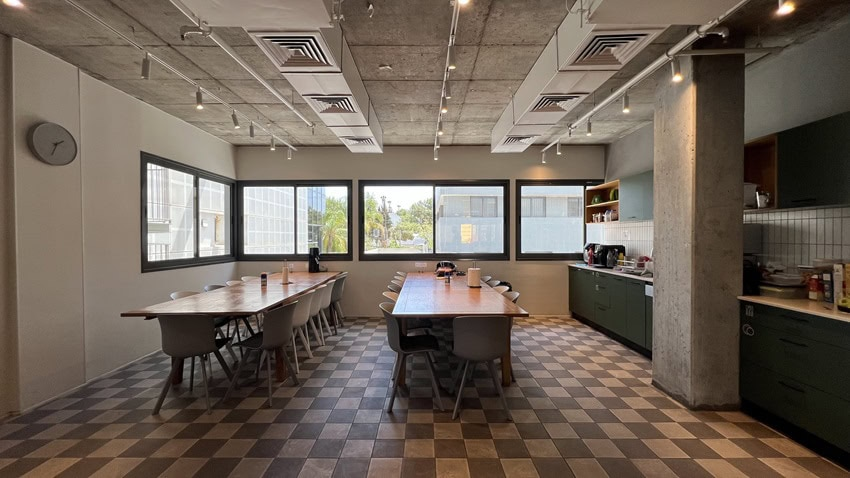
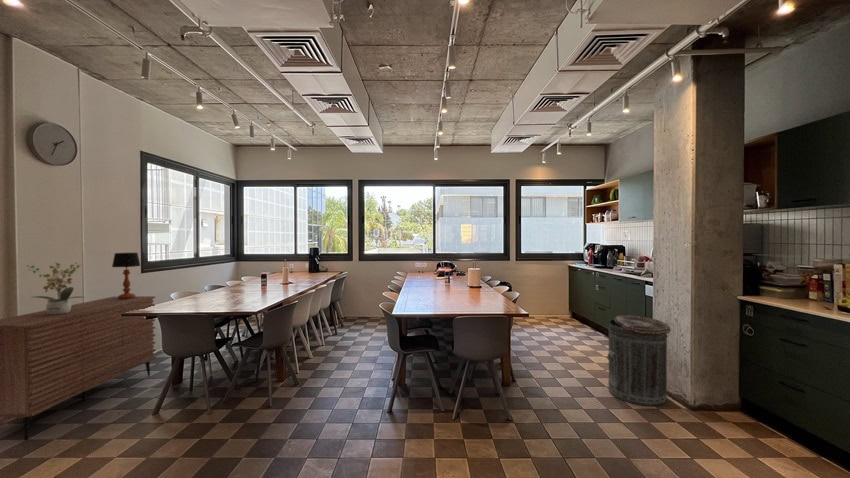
+ table lamp (126, 275)
+ potted plant (57, 287)
+ sideboard (80, 355)
+ trash can lid (637, 357)
